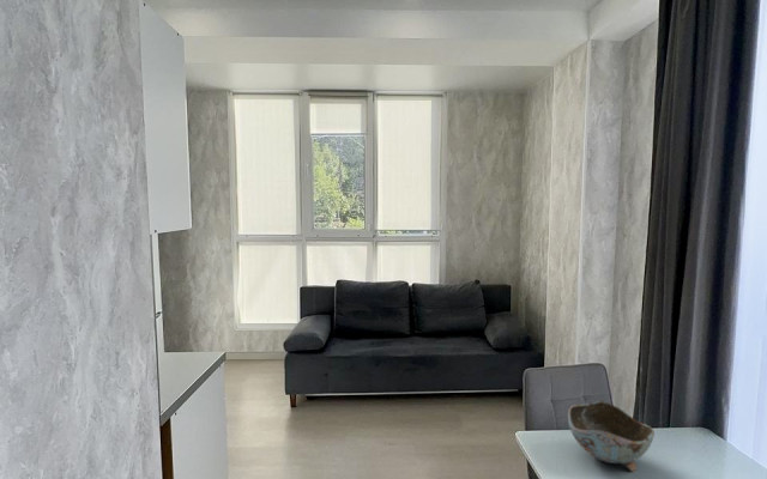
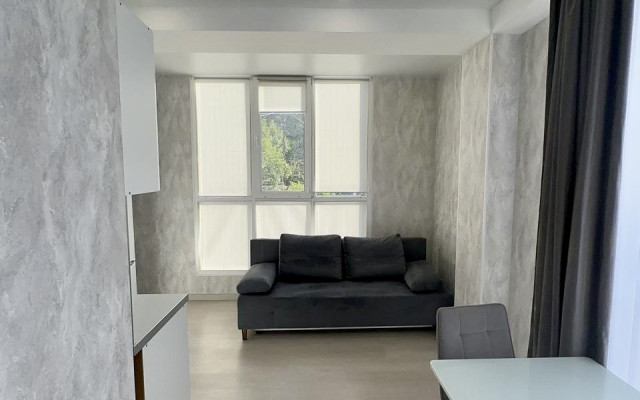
- bowl (609, 436)
